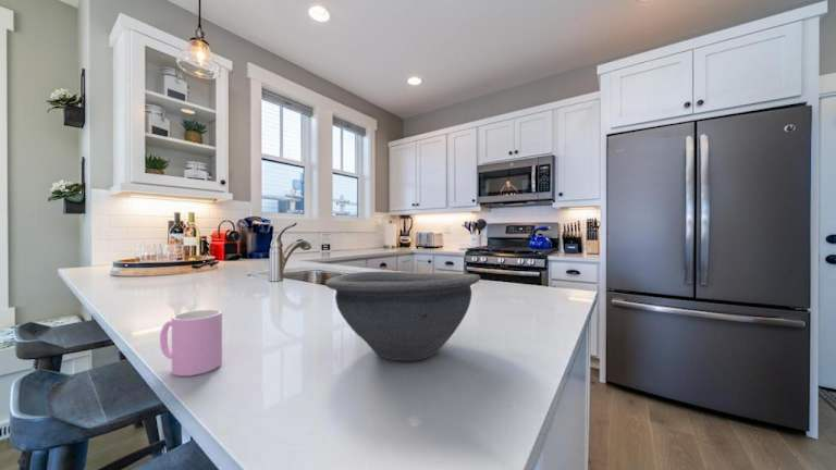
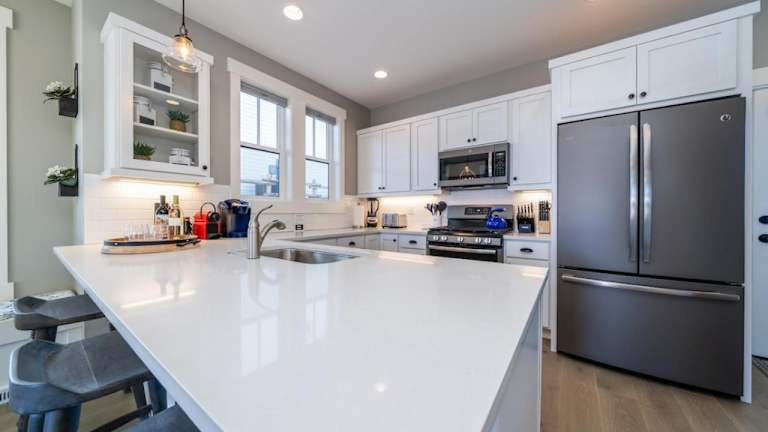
- cup (188, 341)
- bowl (404, 310)
